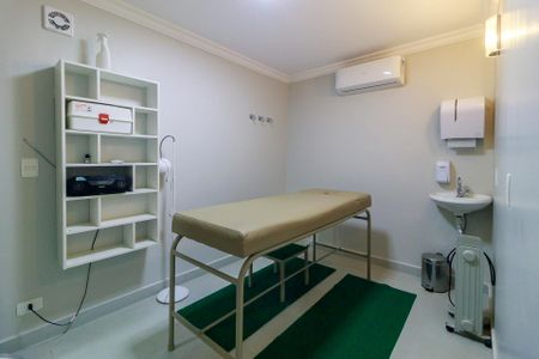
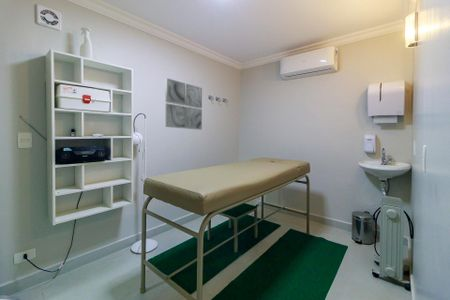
+ wall art (185, 105)
